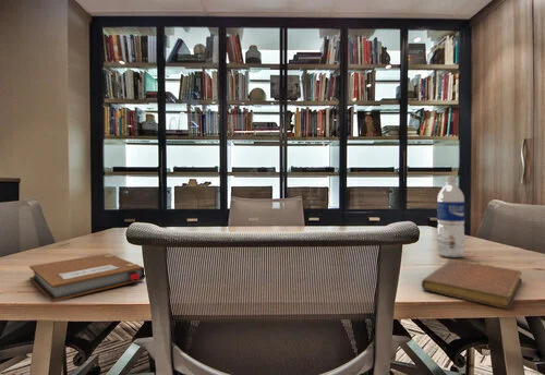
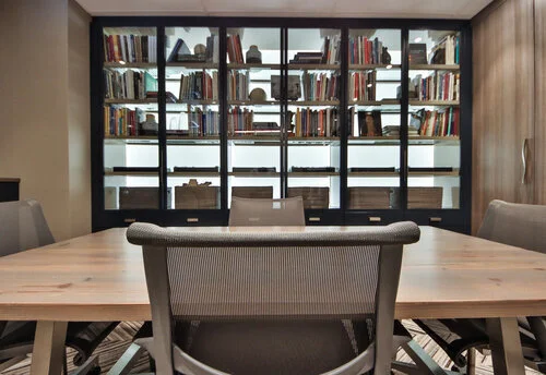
- water bottle (450, 216)
- notebook (473, 279)
- notebook (88, 273)
